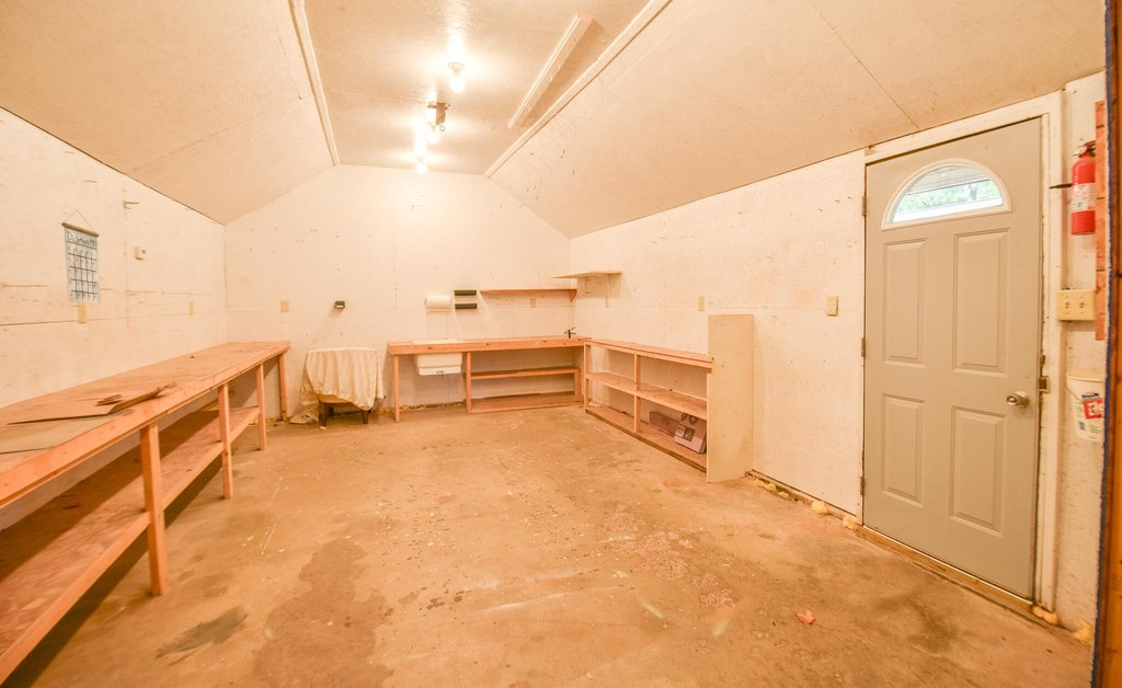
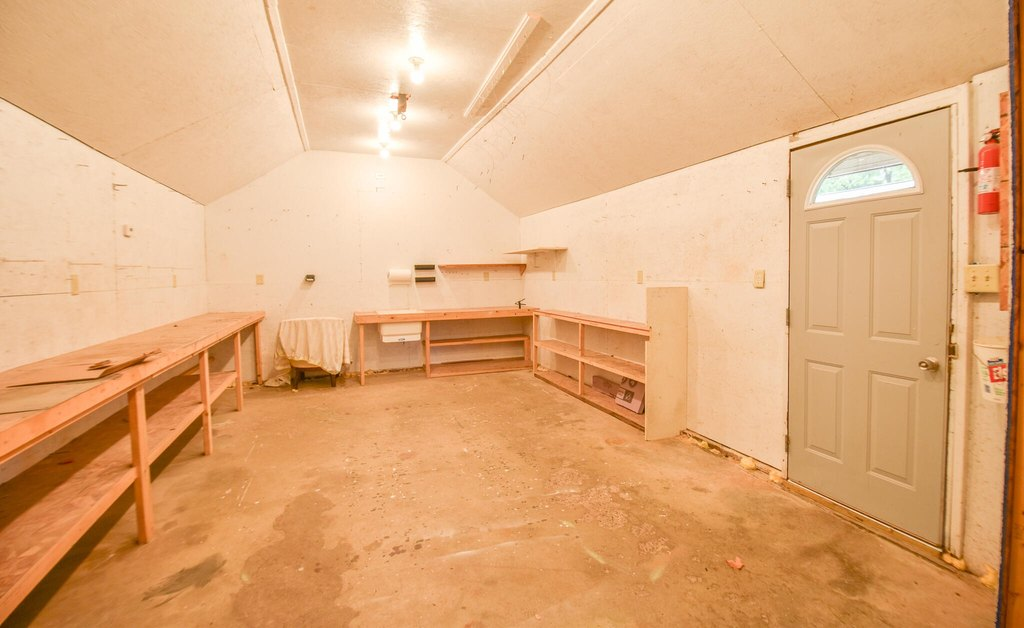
- calendar (82, 256)
